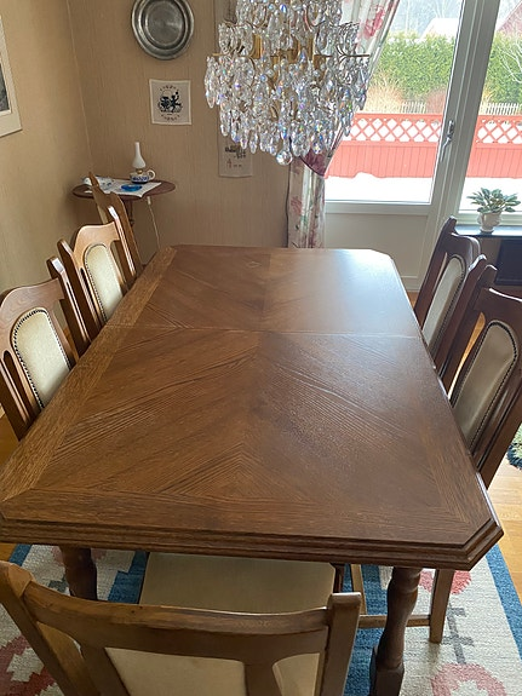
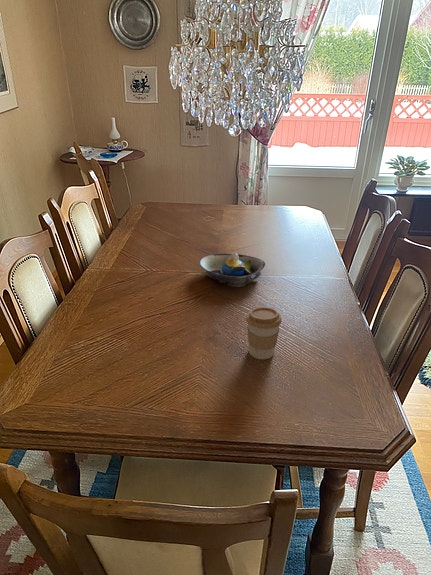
+ coffee cup (262, 332)
+ decorative bowl (239, 264)
